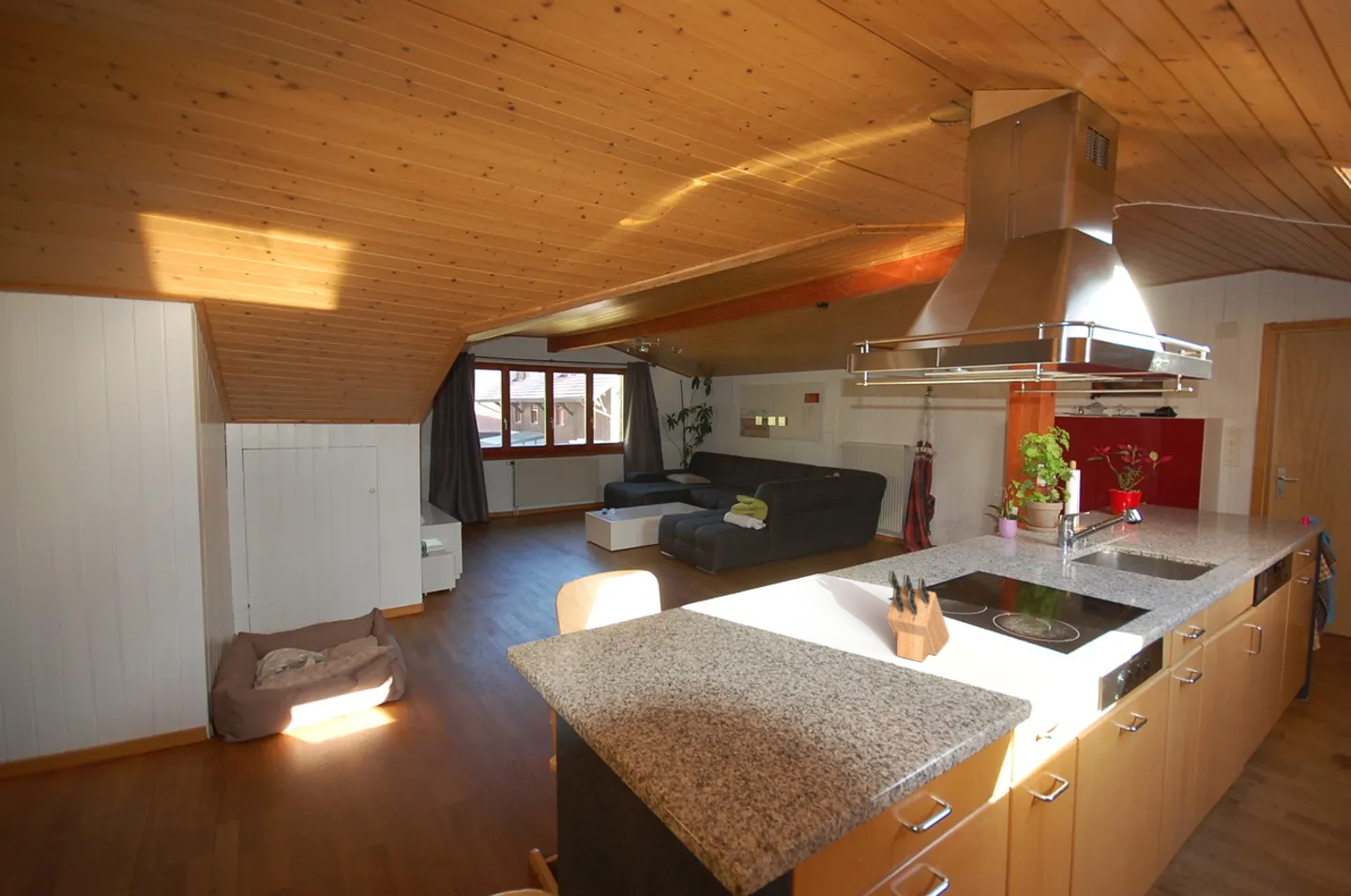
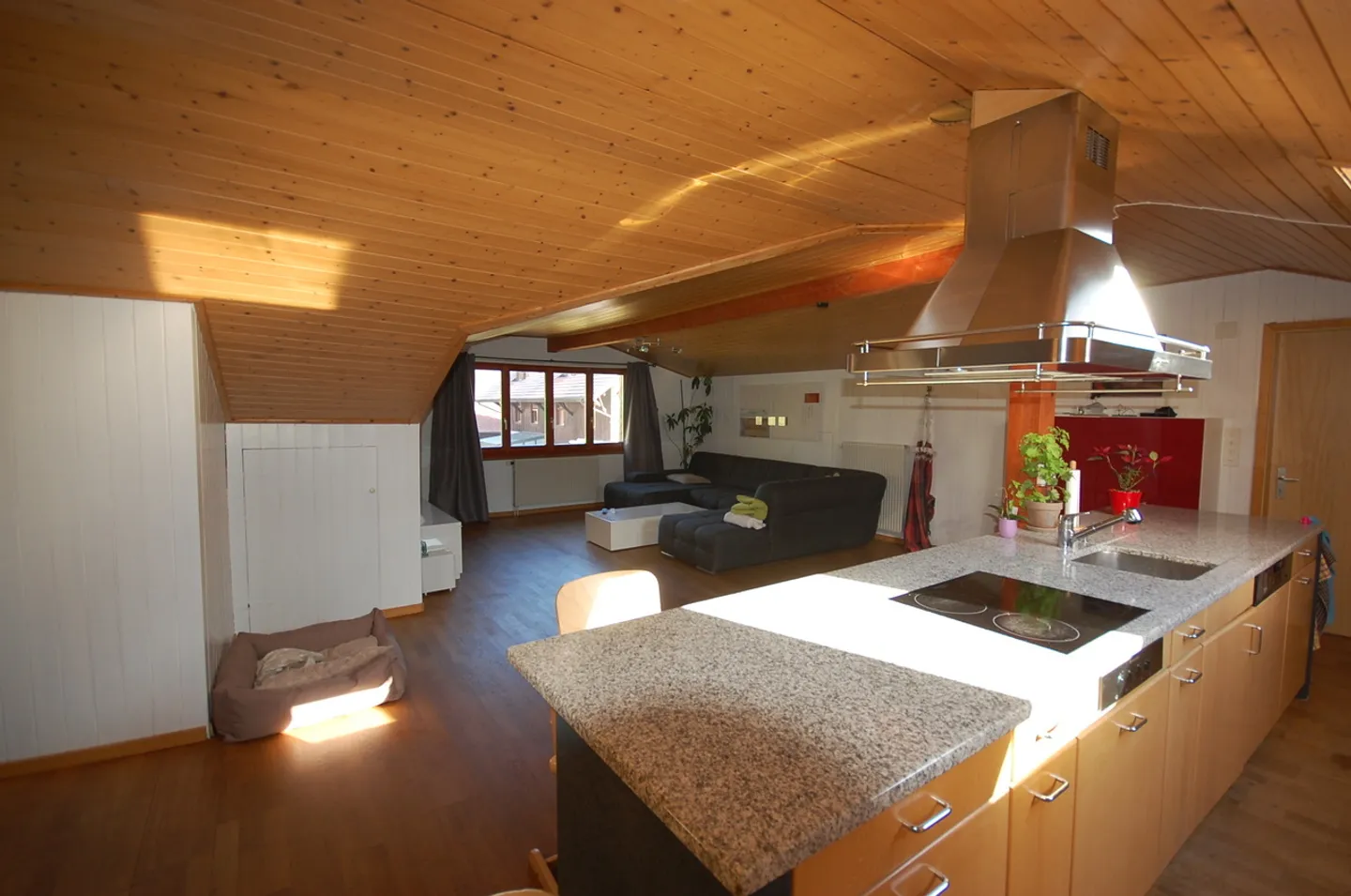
- knife block (918, 607)
